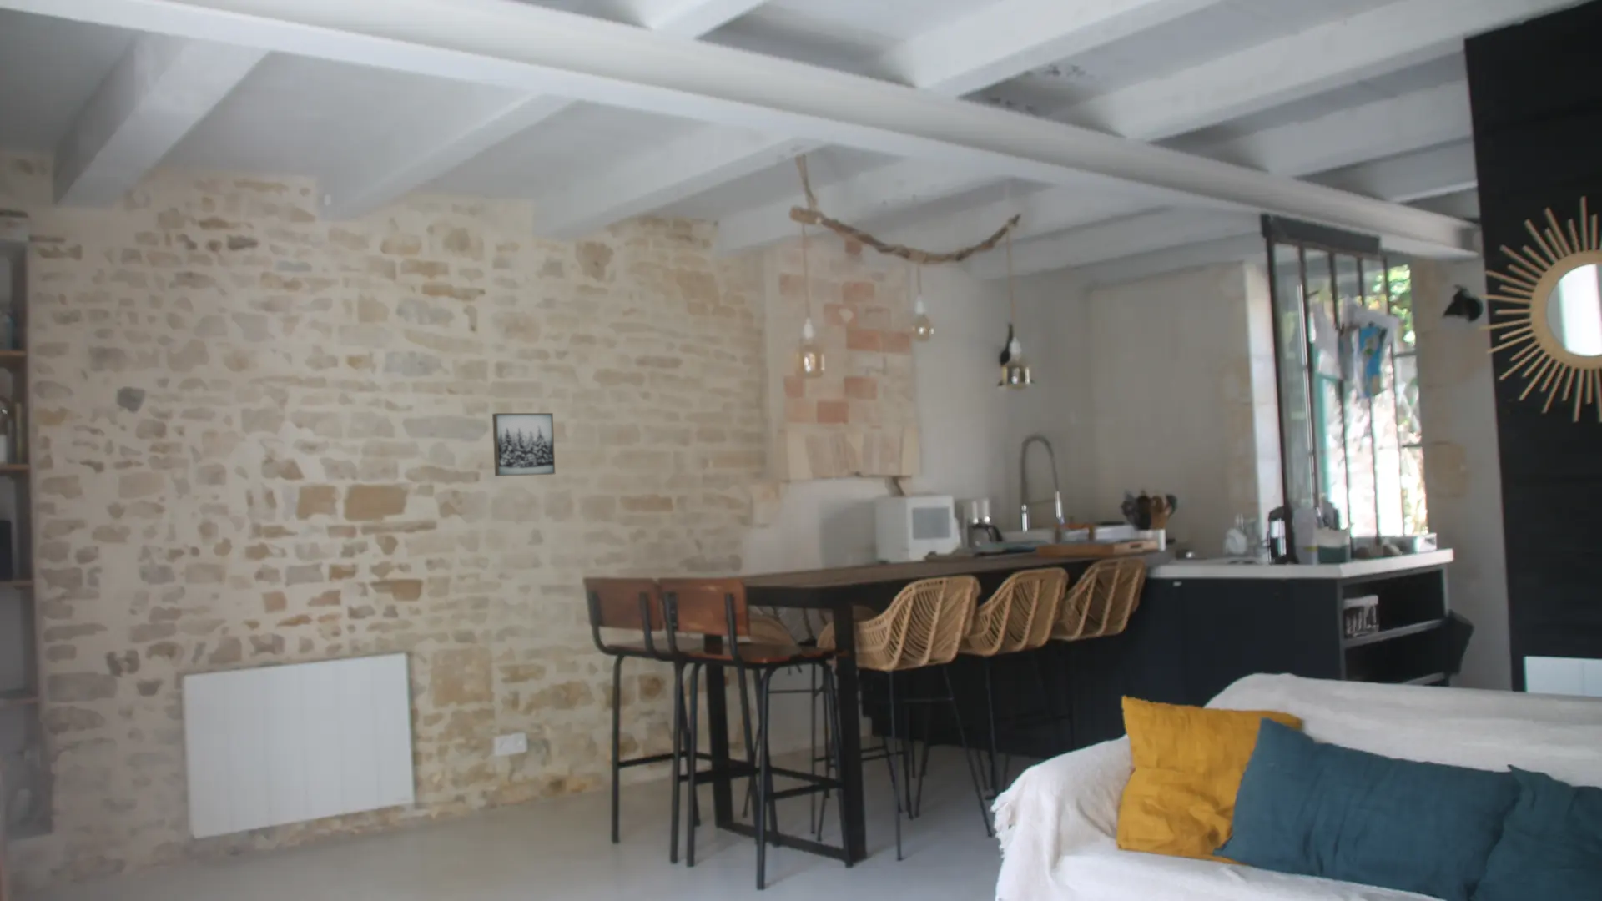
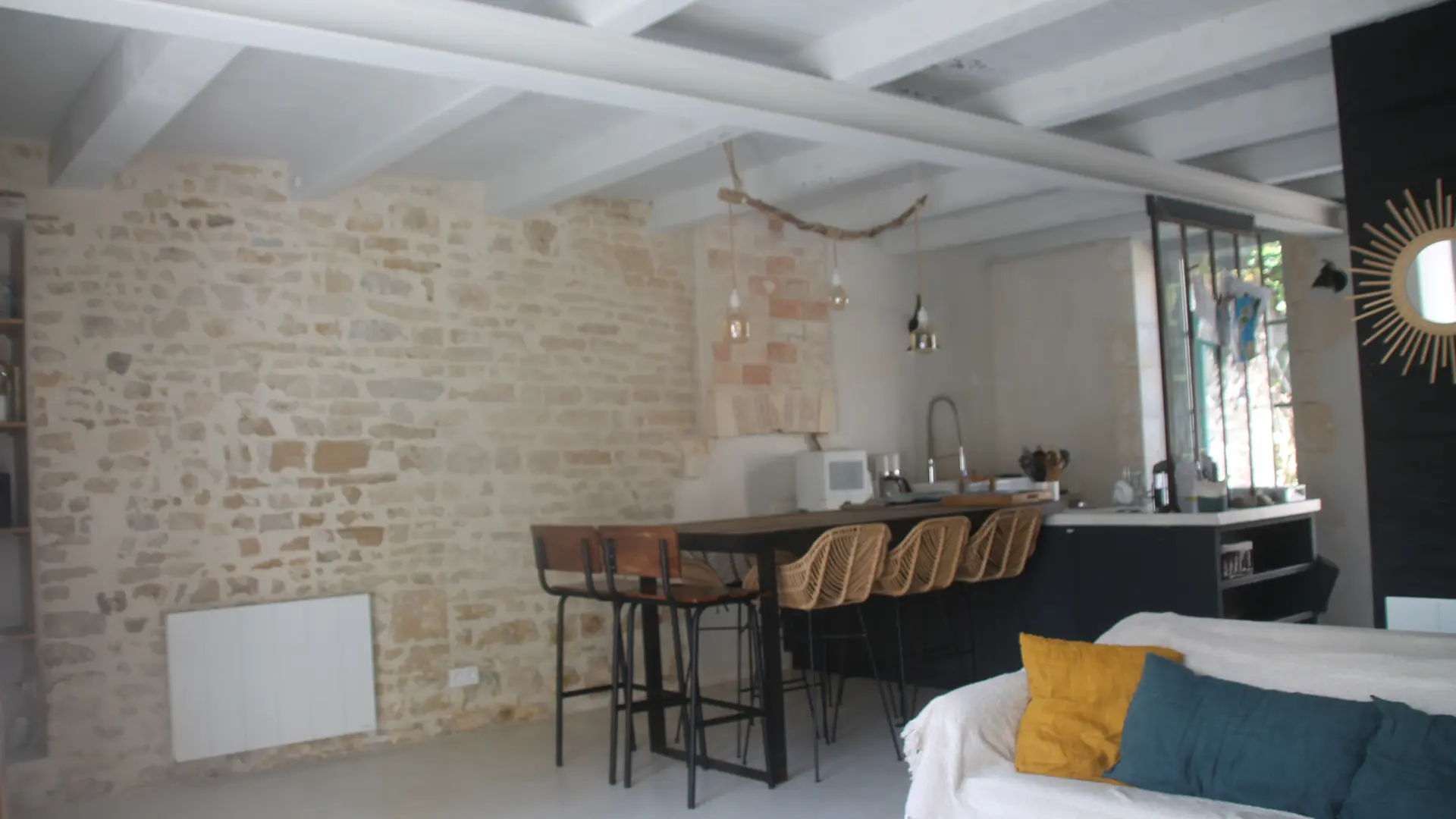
- wall art (524, 443)
